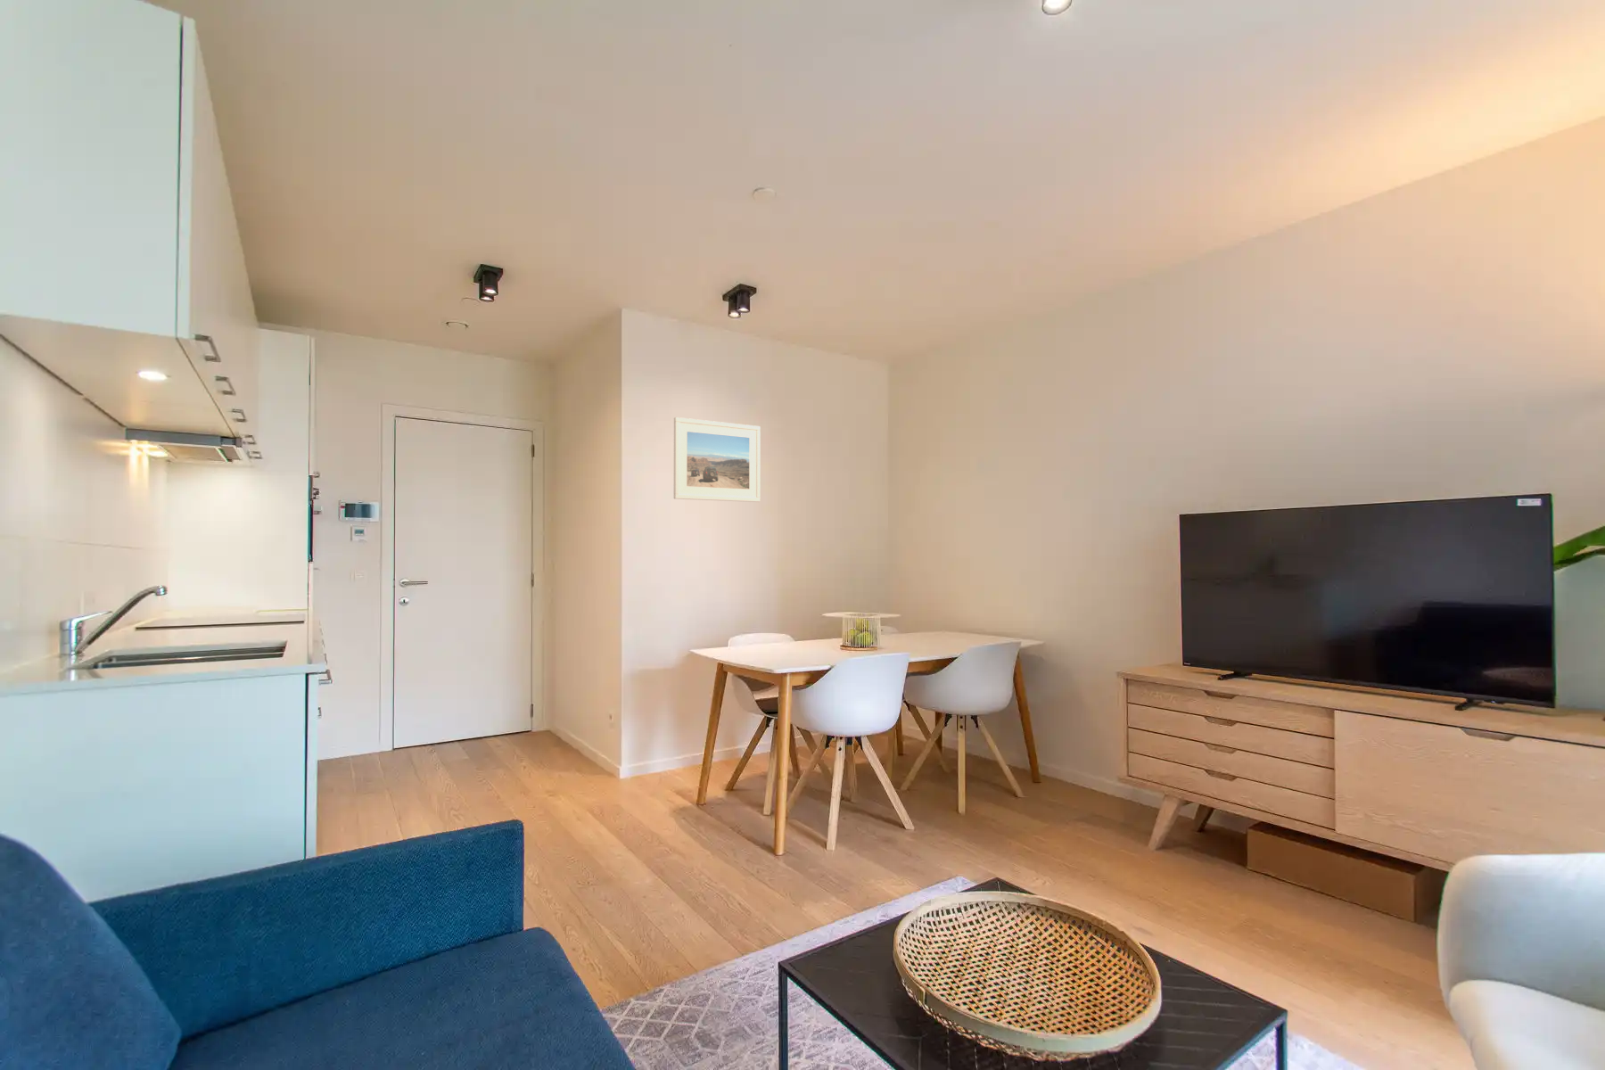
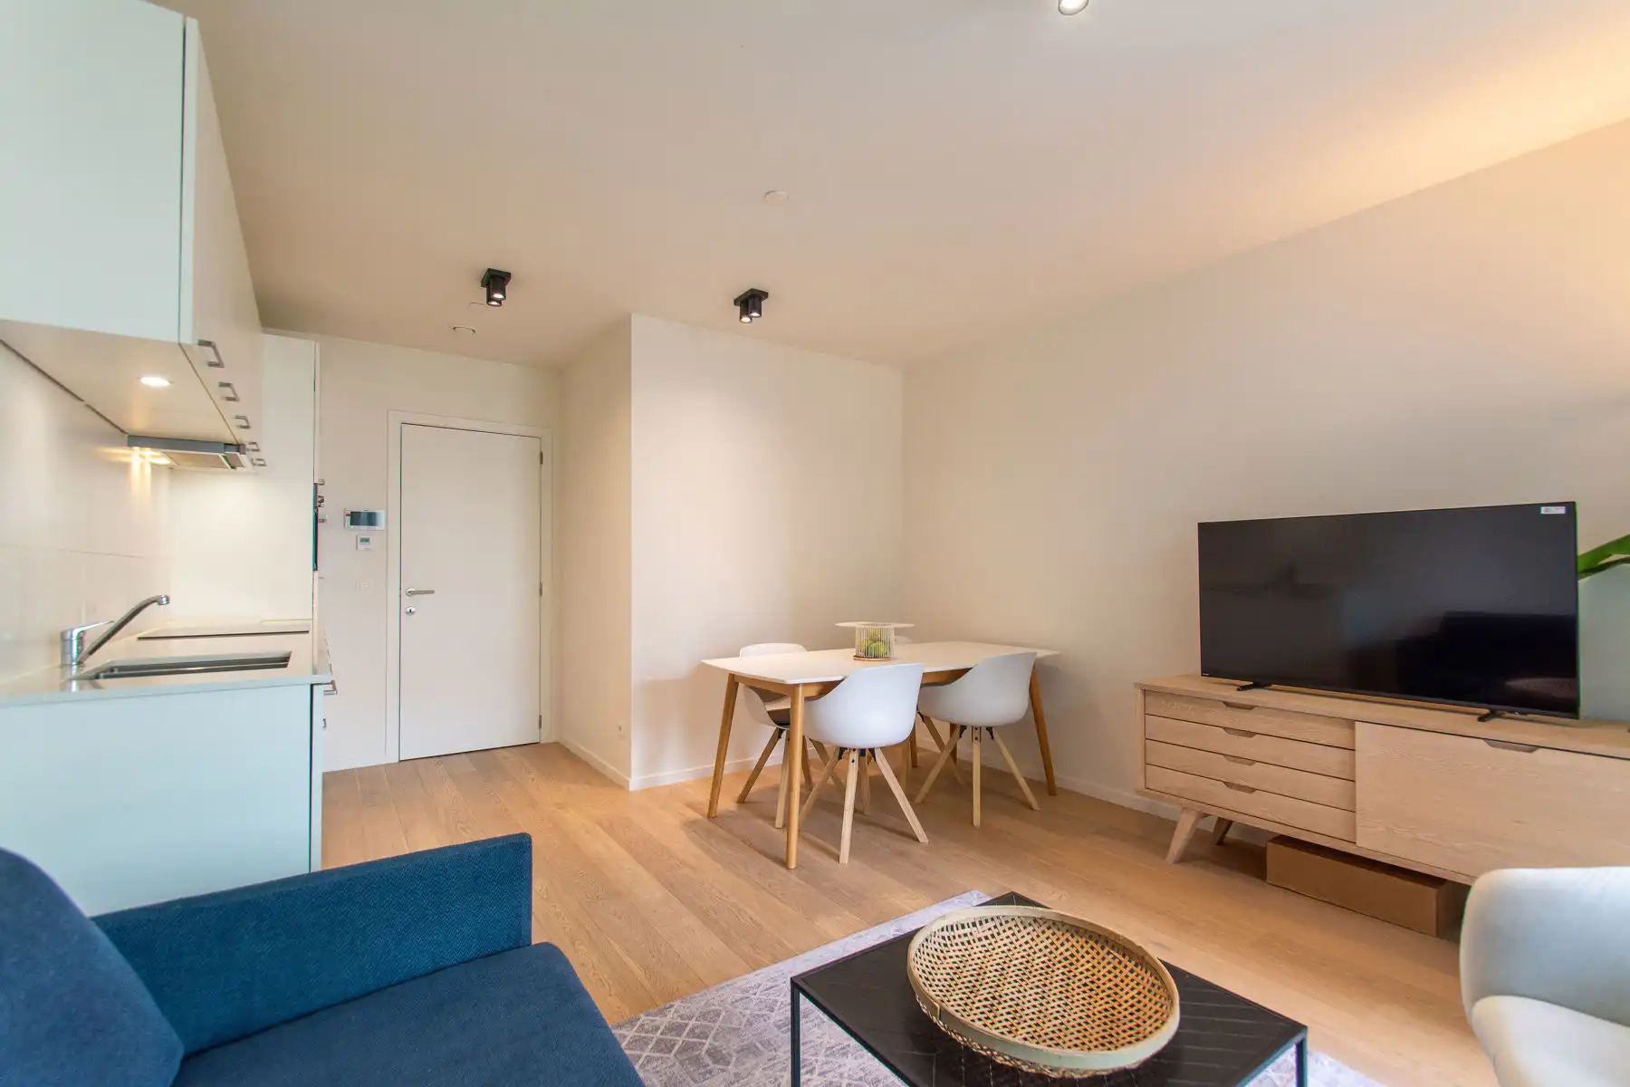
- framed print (718, 461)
